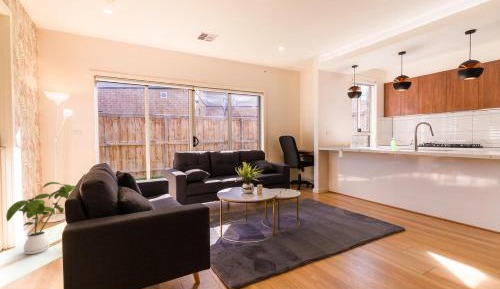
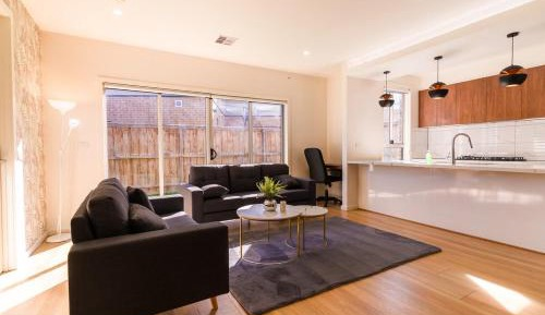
- house plant (50, 214)
